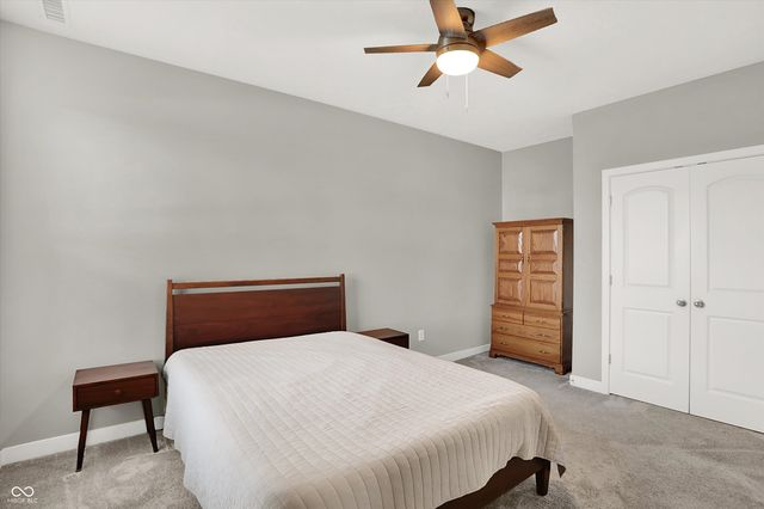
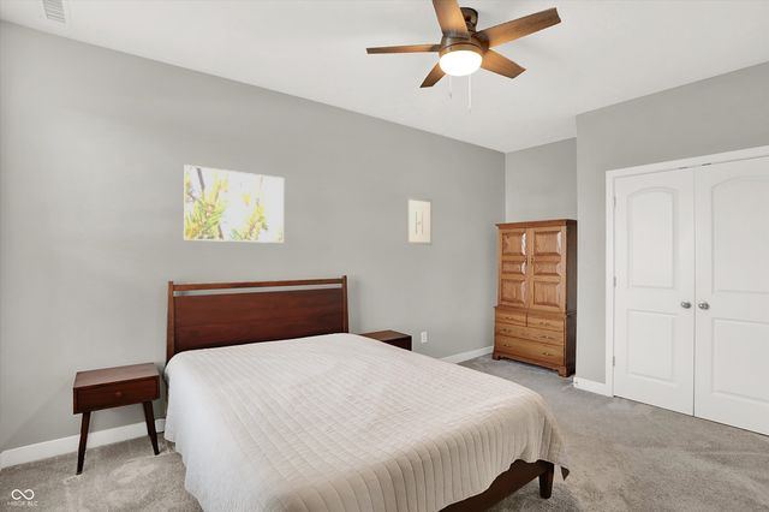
+ wall art (419, 221)
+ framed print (237, 207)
